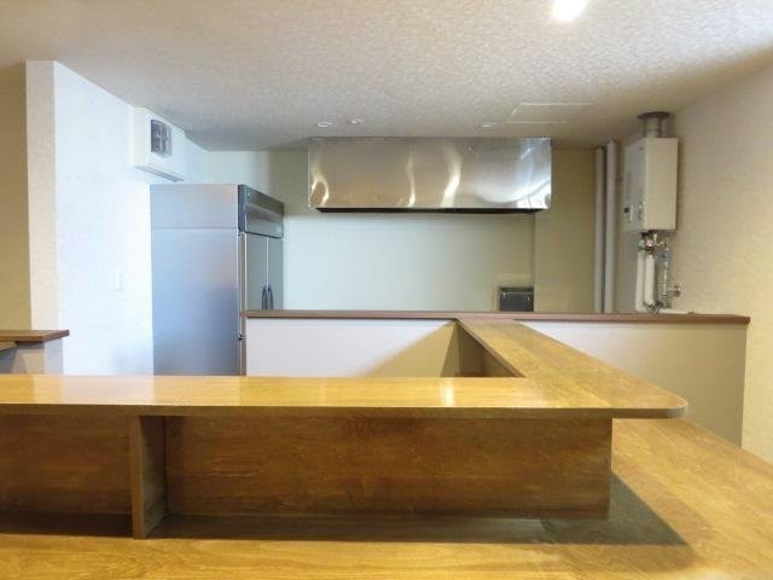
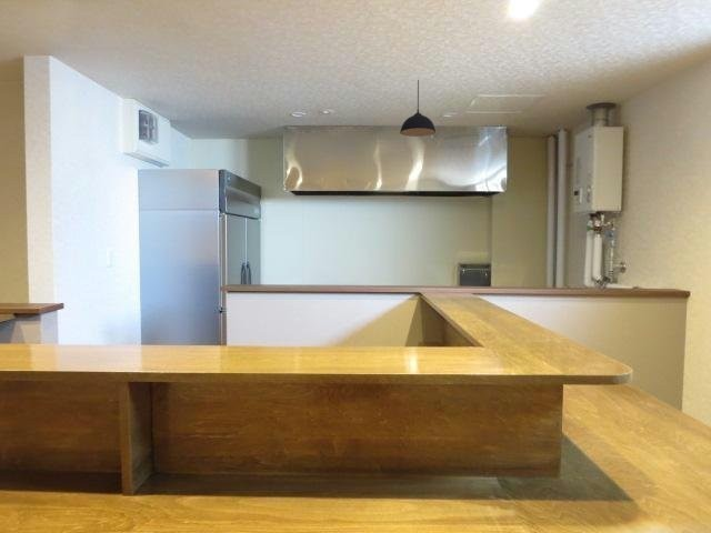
+ pendant light (418, 105)
